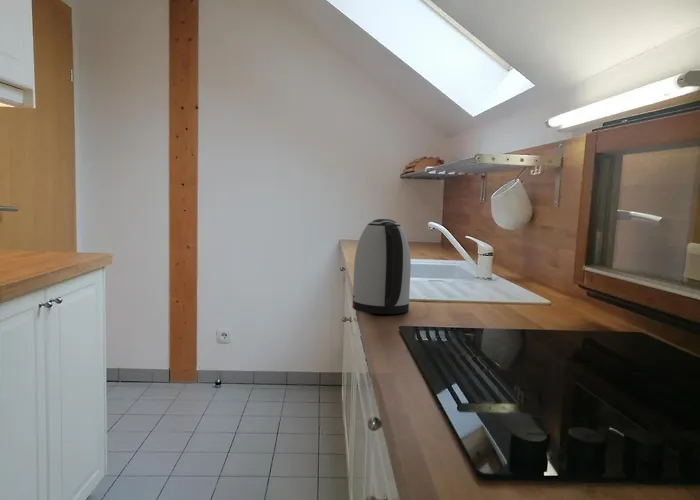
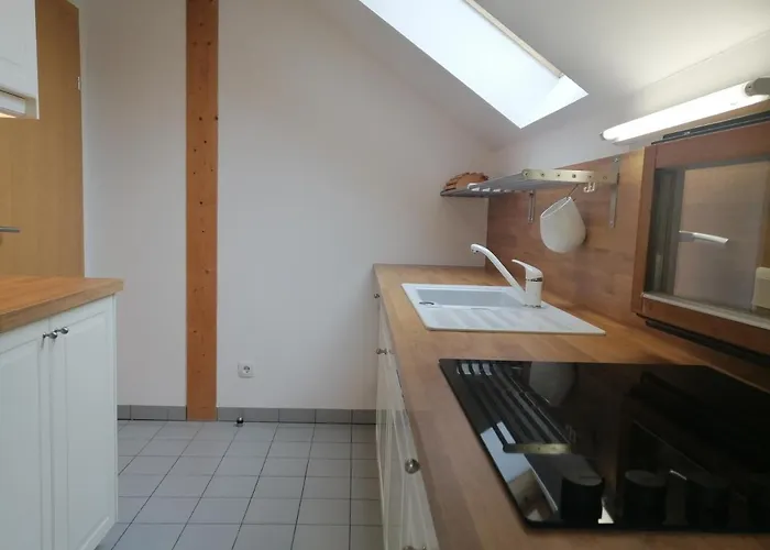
- kettle (385, 265)
